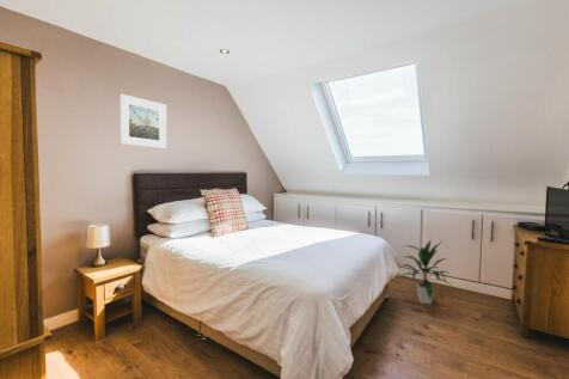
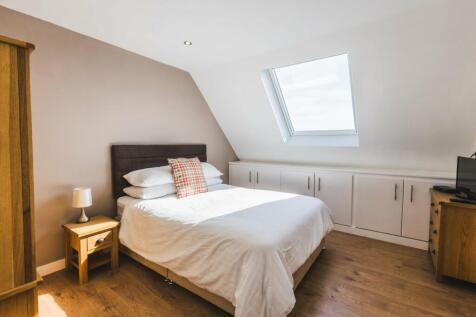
- indoor plant (424, 270)
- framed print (143, 123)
